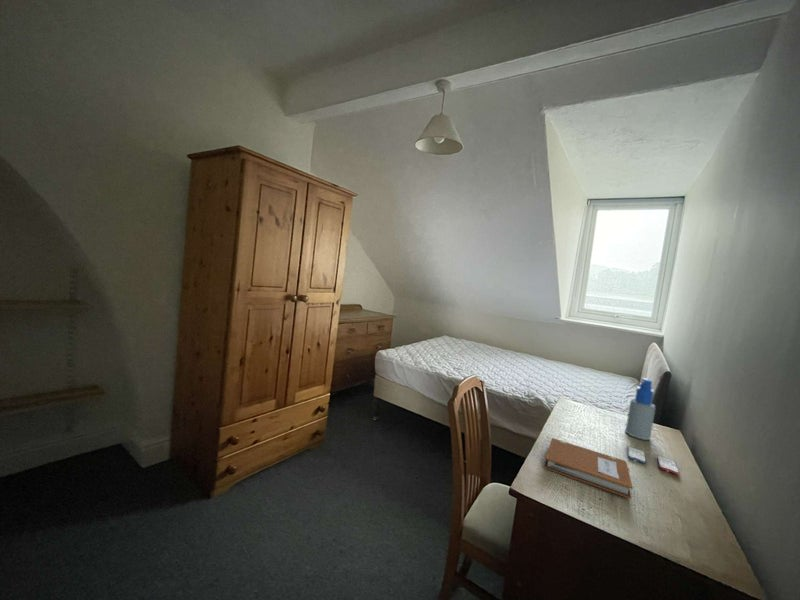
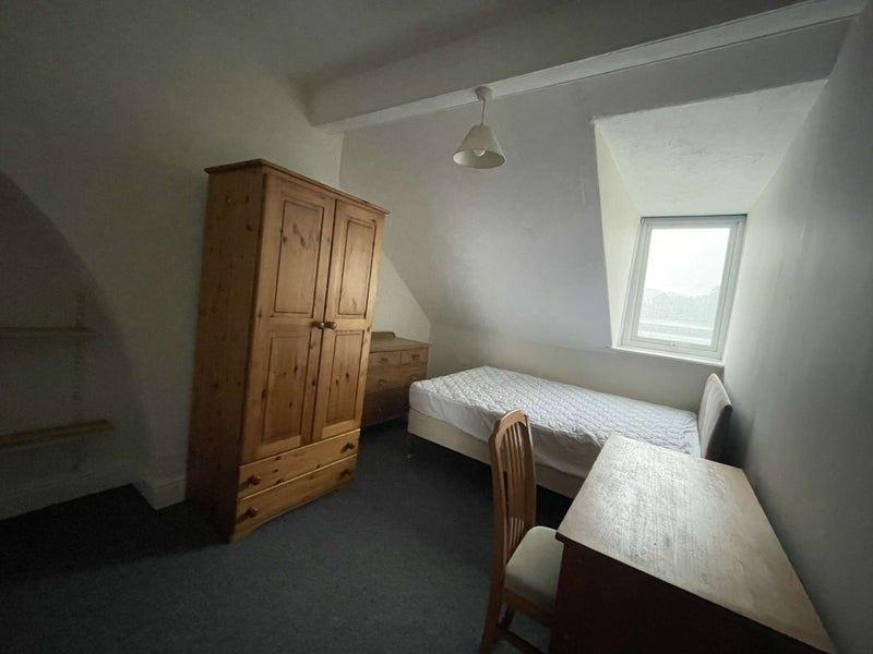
- spray bottle (642, 407)
- notebook (588, 464)
- smartphone (657, 458)
